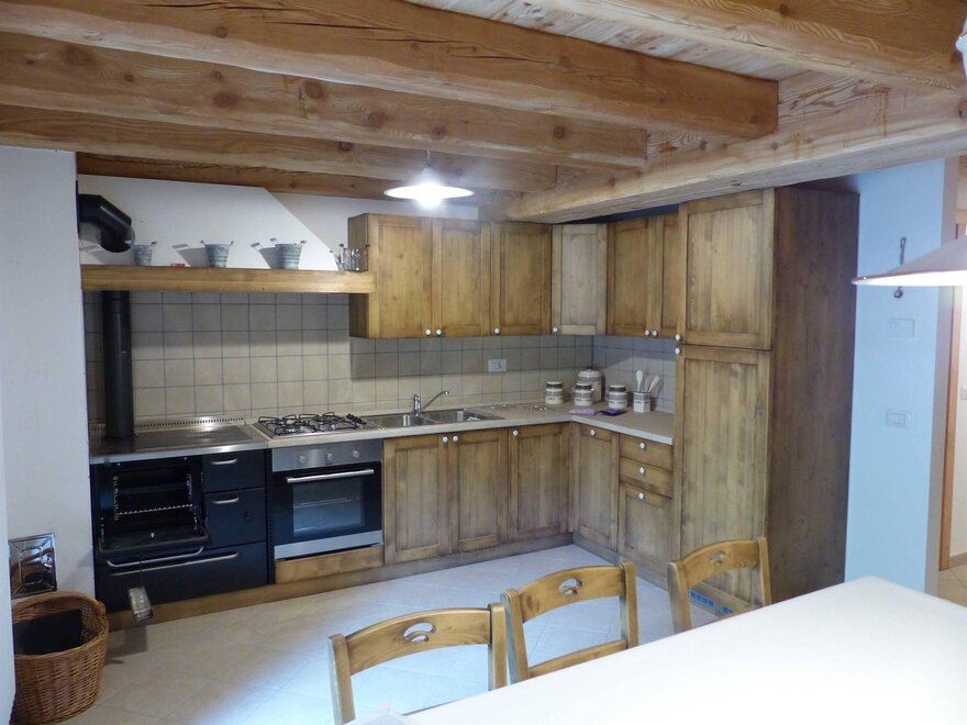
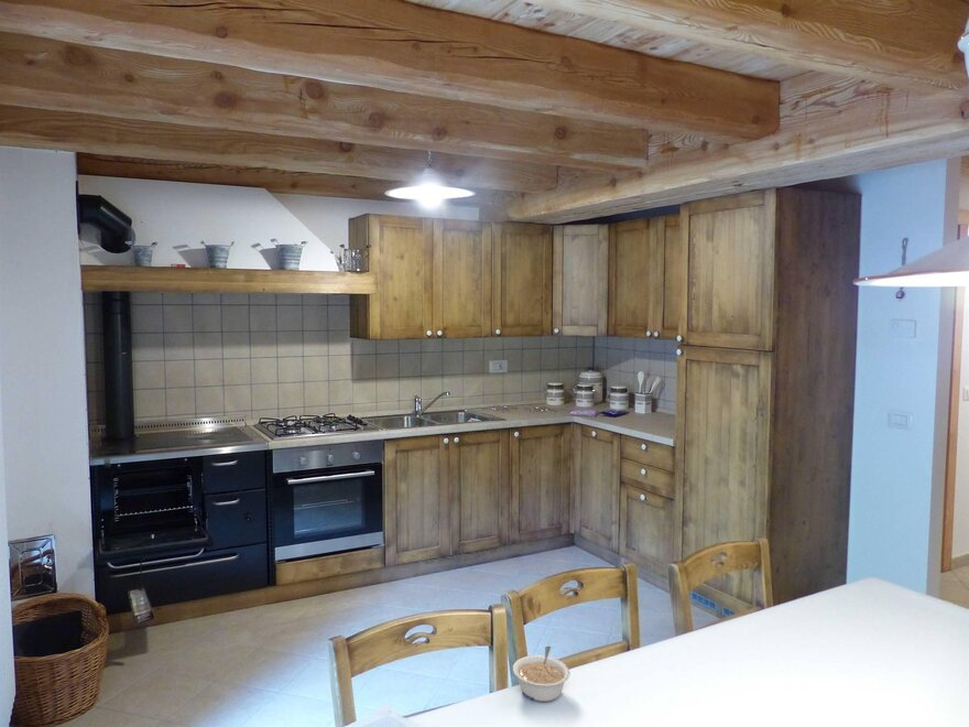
+ legume (540, 676)
